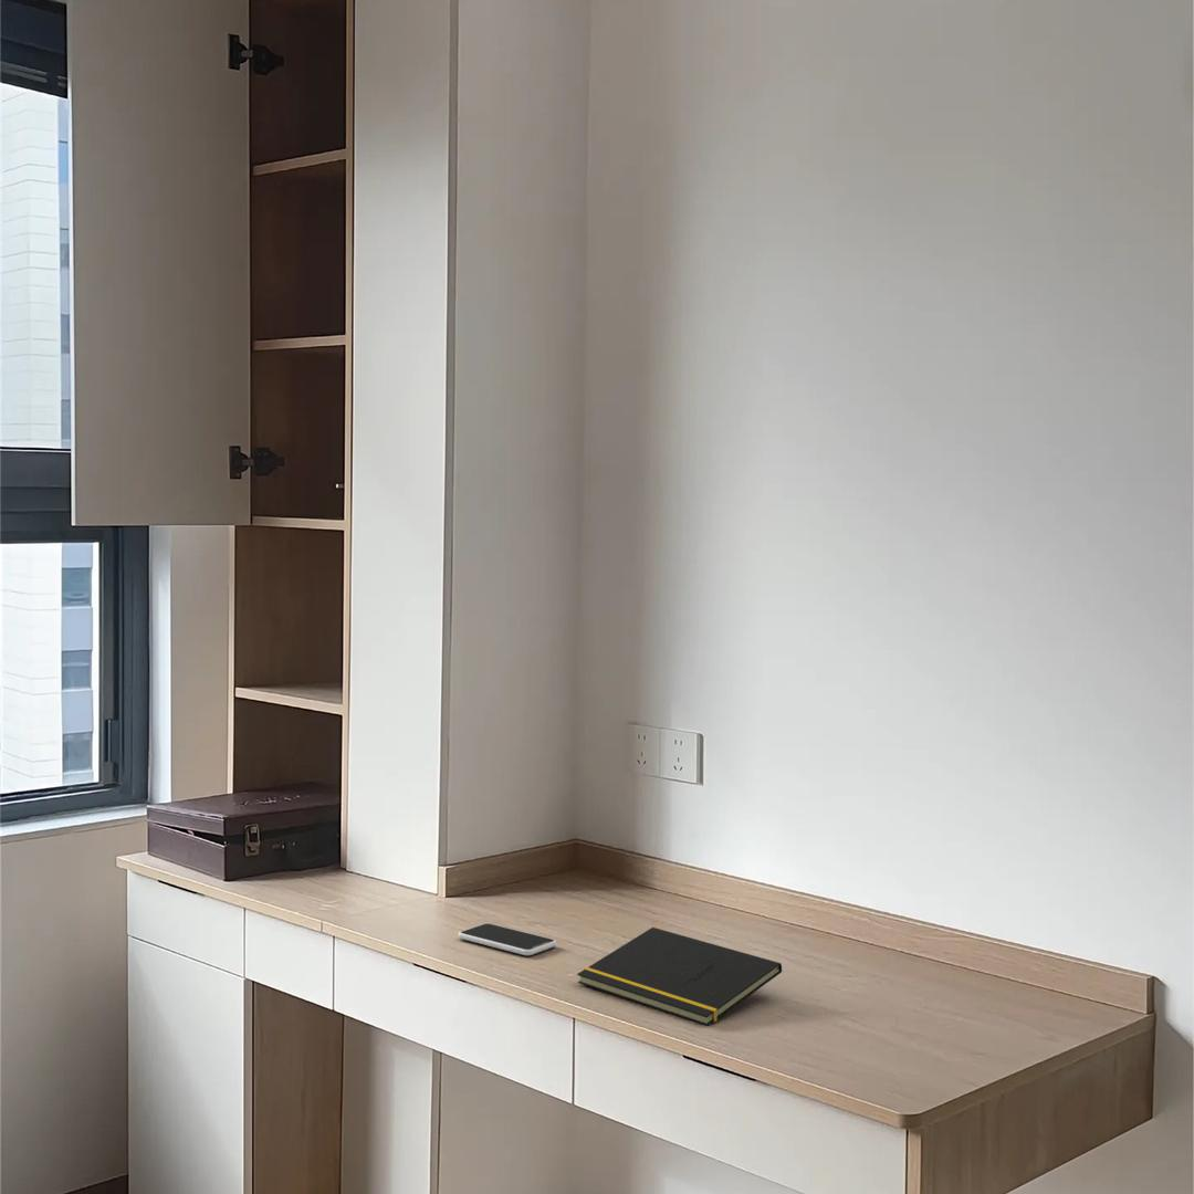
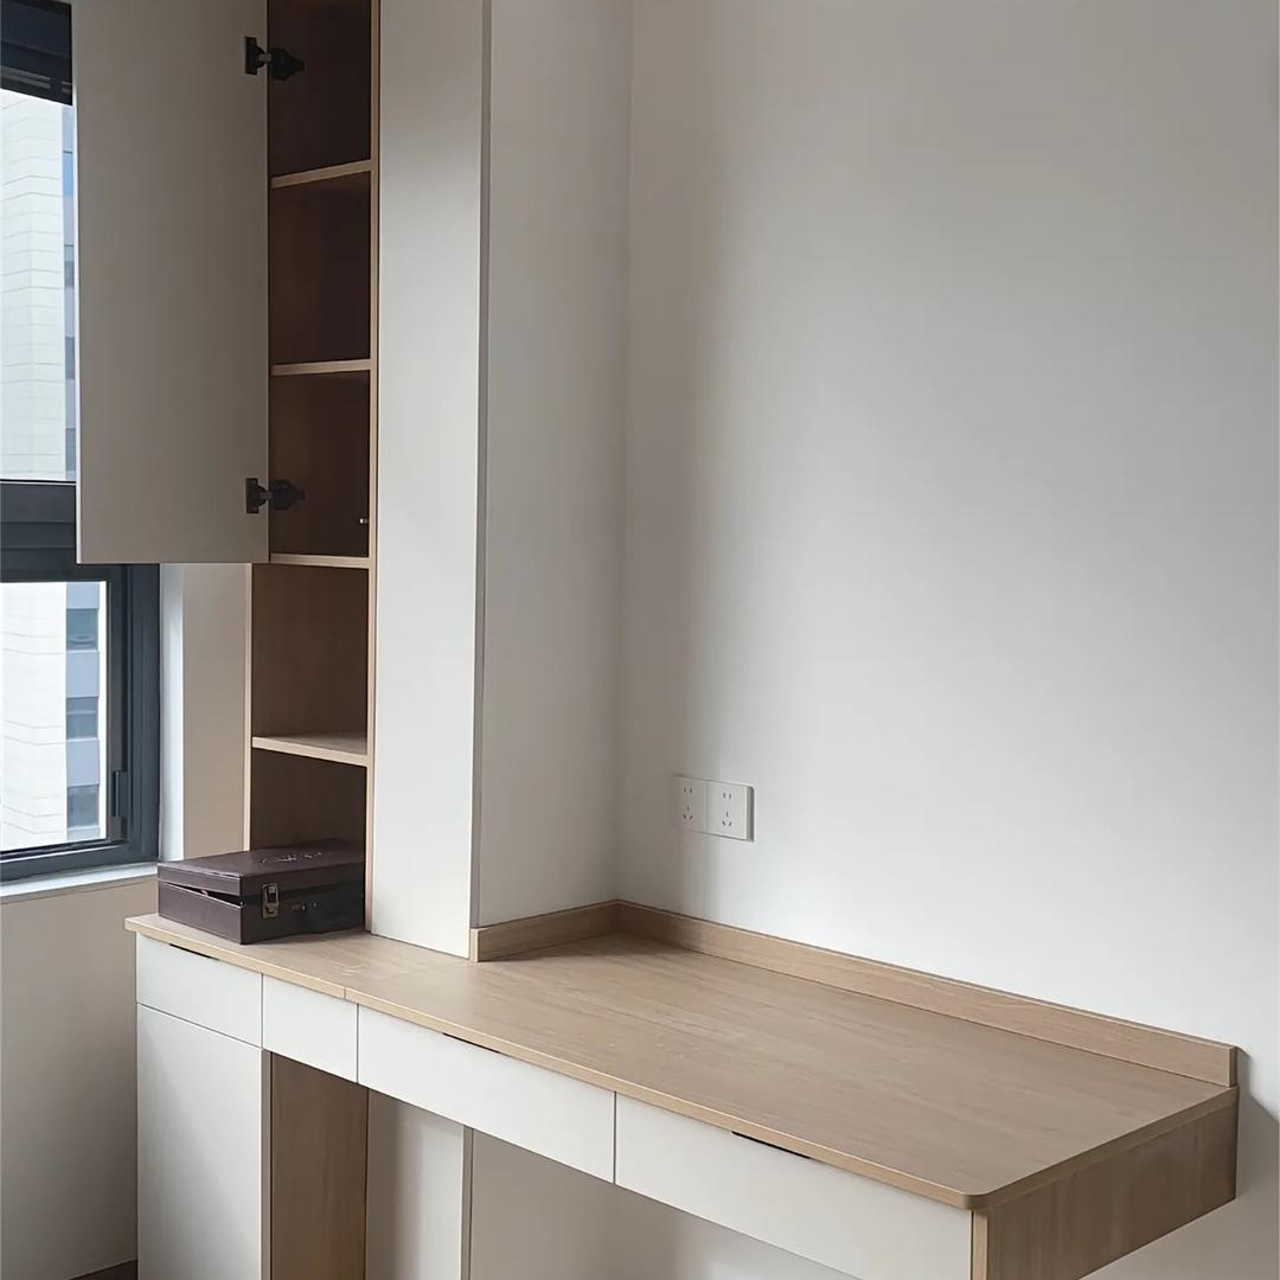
- notepad (678, 973)
- smartphone (506, 939)
